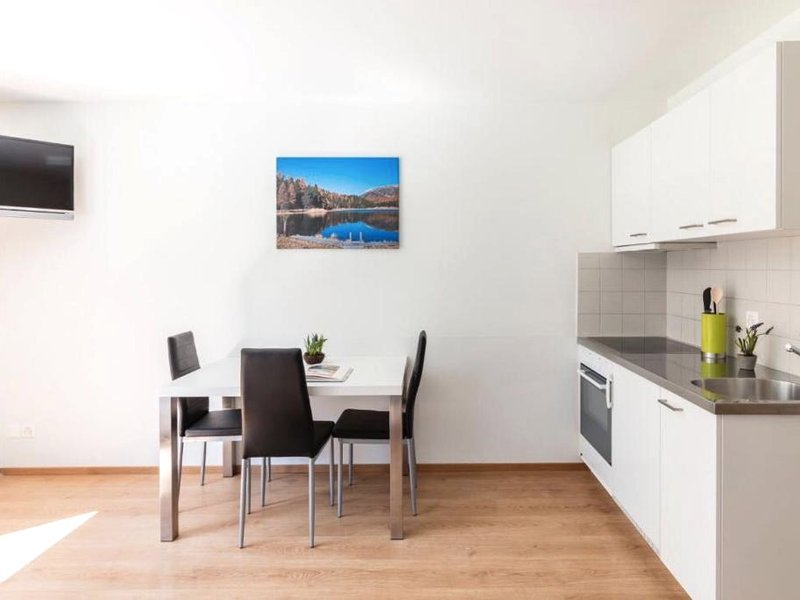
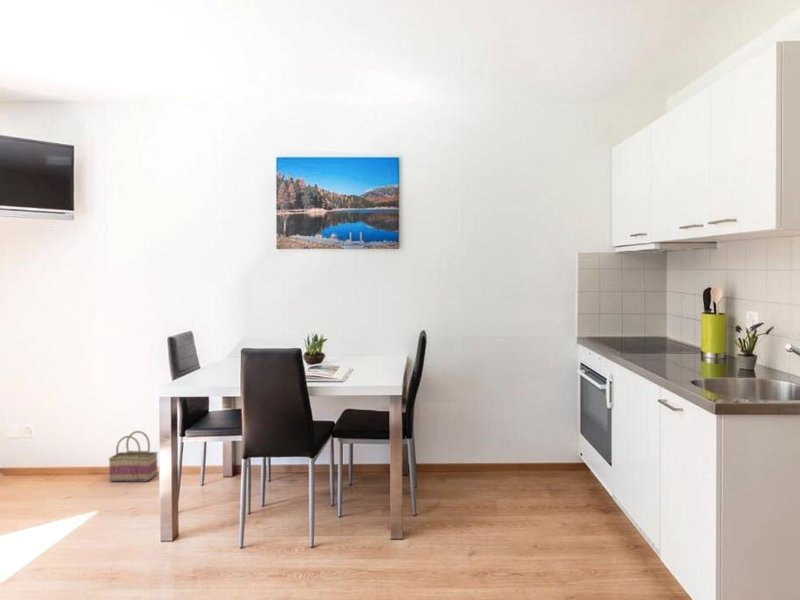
+ basket (133, 455)
